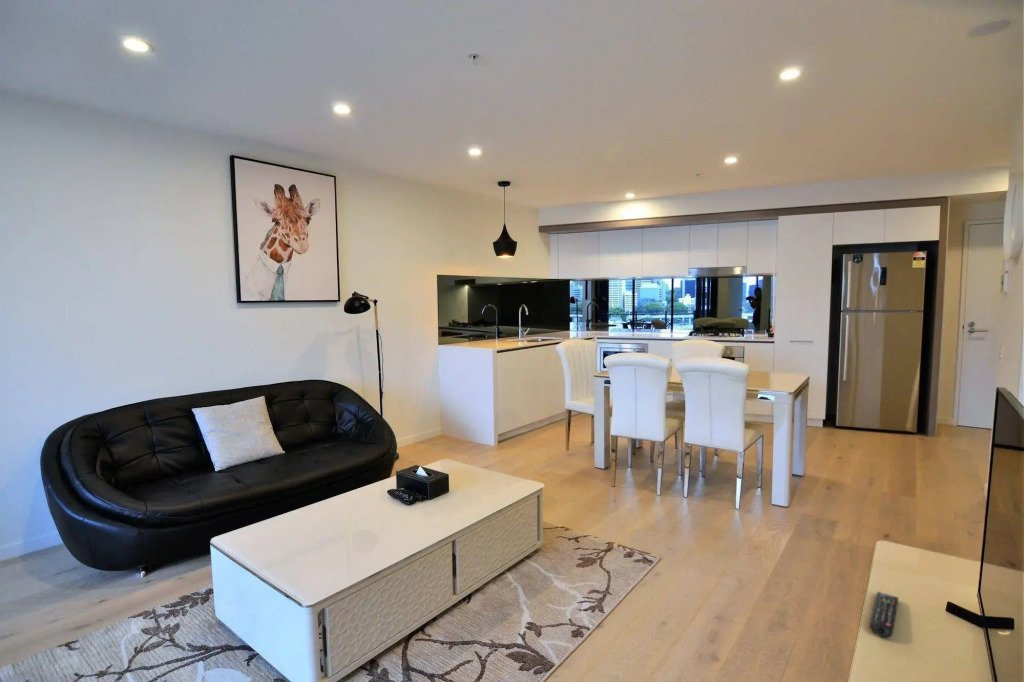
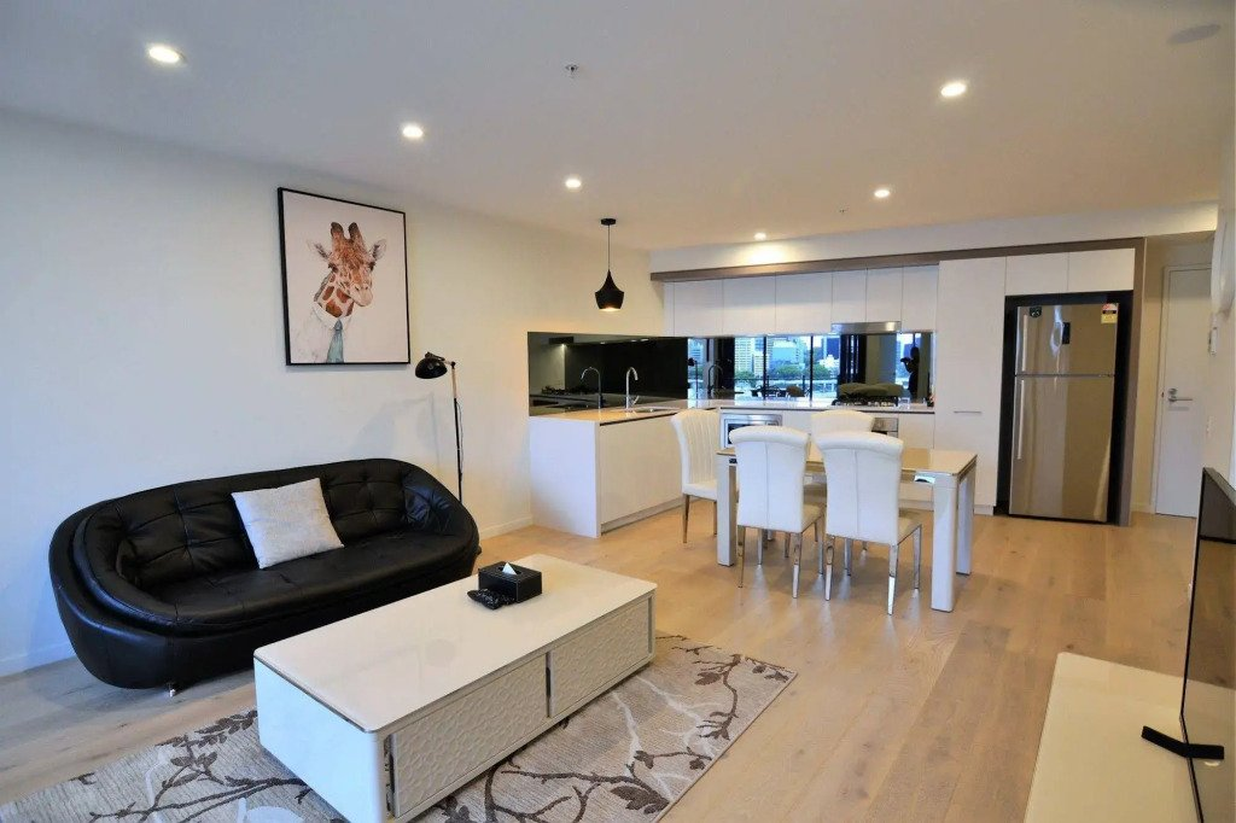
- remote control (884, 612)
